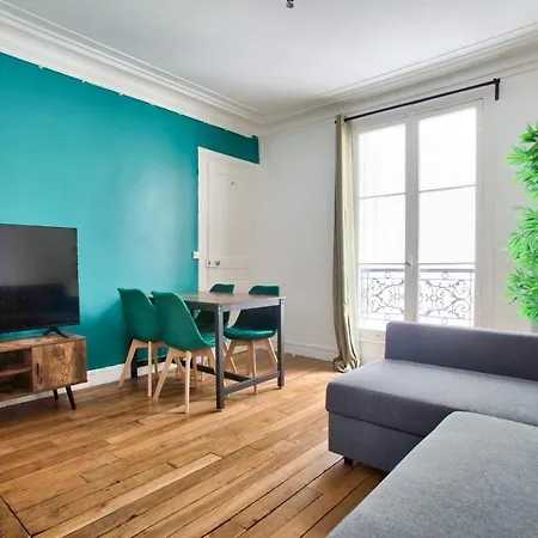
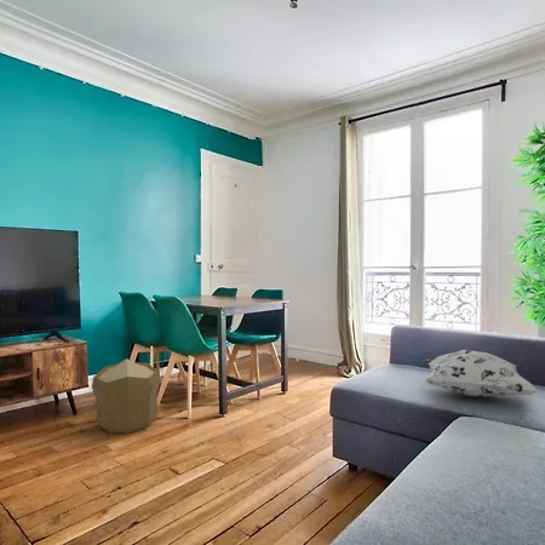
+ decorative pillow (472, 373)
+ pouf (127, 391)
